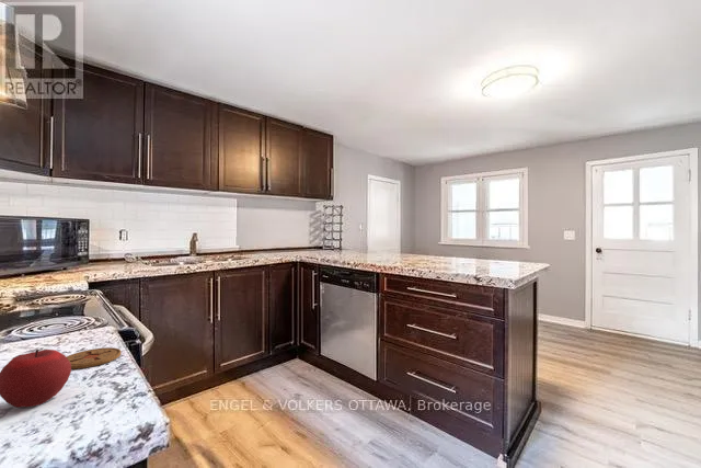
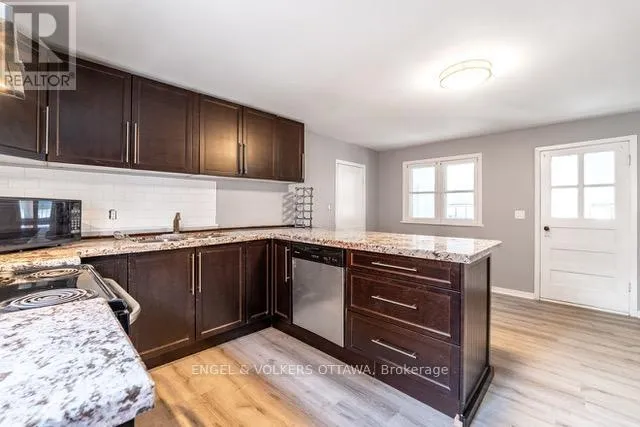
- apple (35, 374)
- coaster (91, 357)
